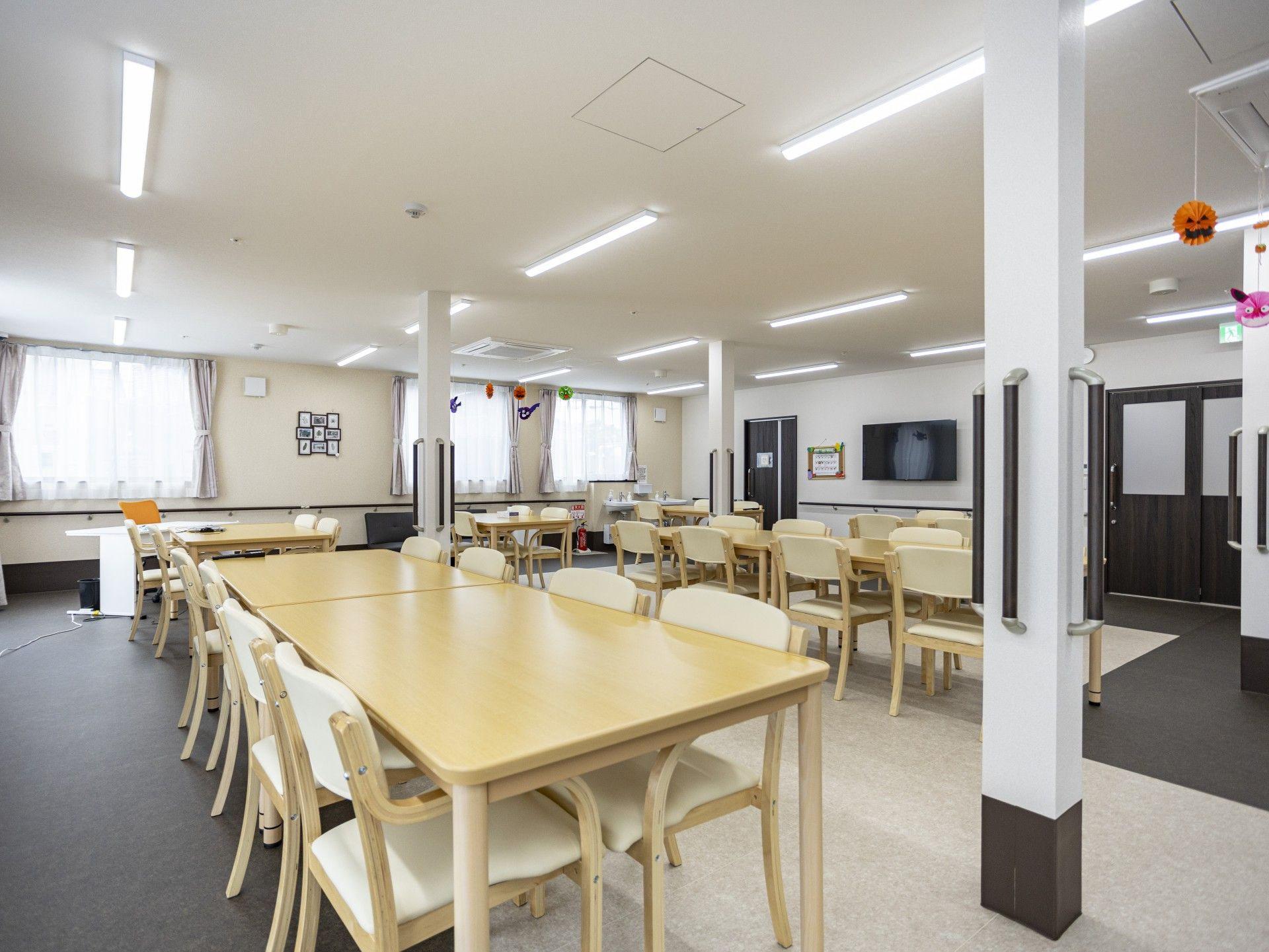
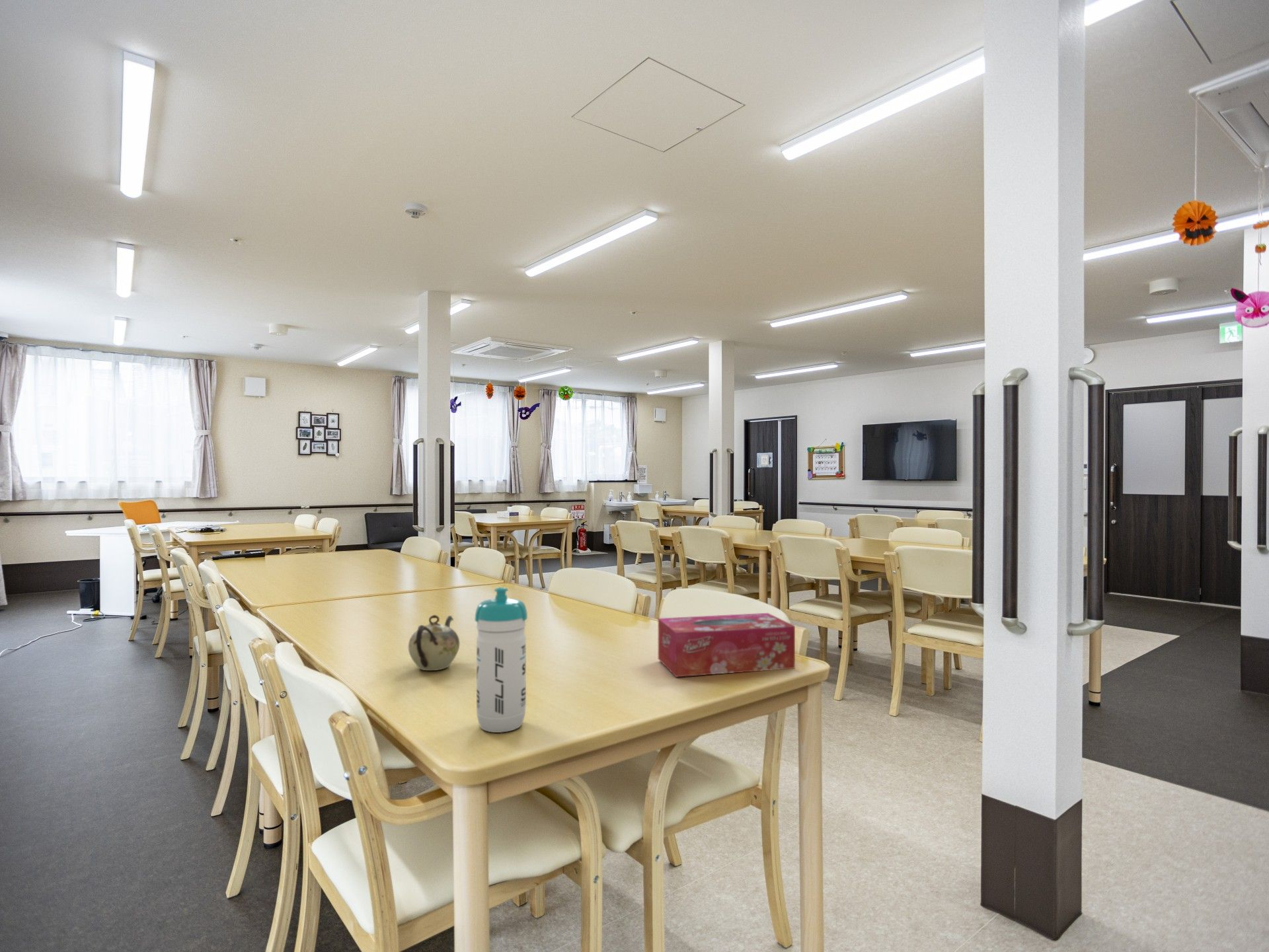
+ water bottle (501, 656)
+ teapot (436, 640)
+ tissue box (724, 643)
